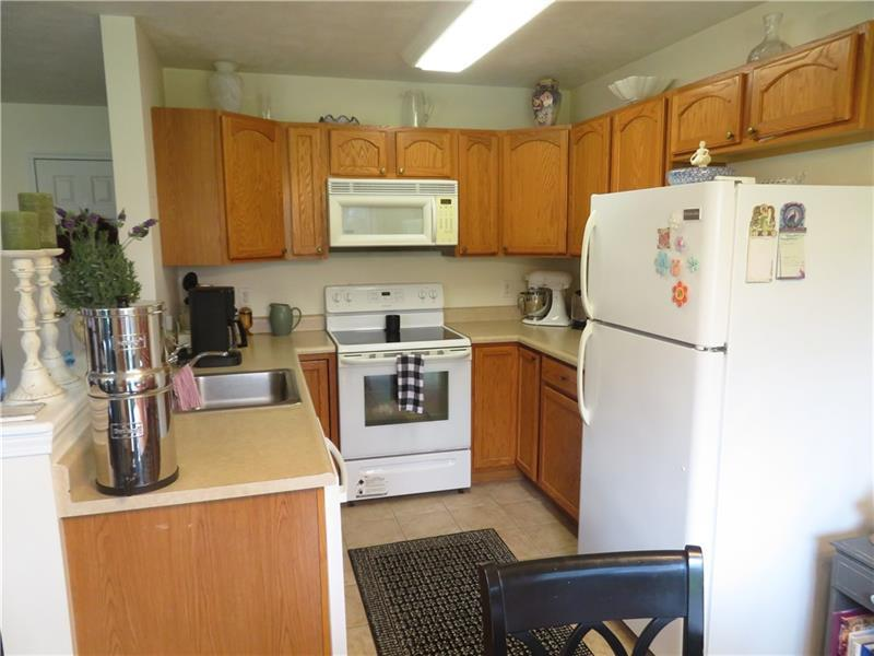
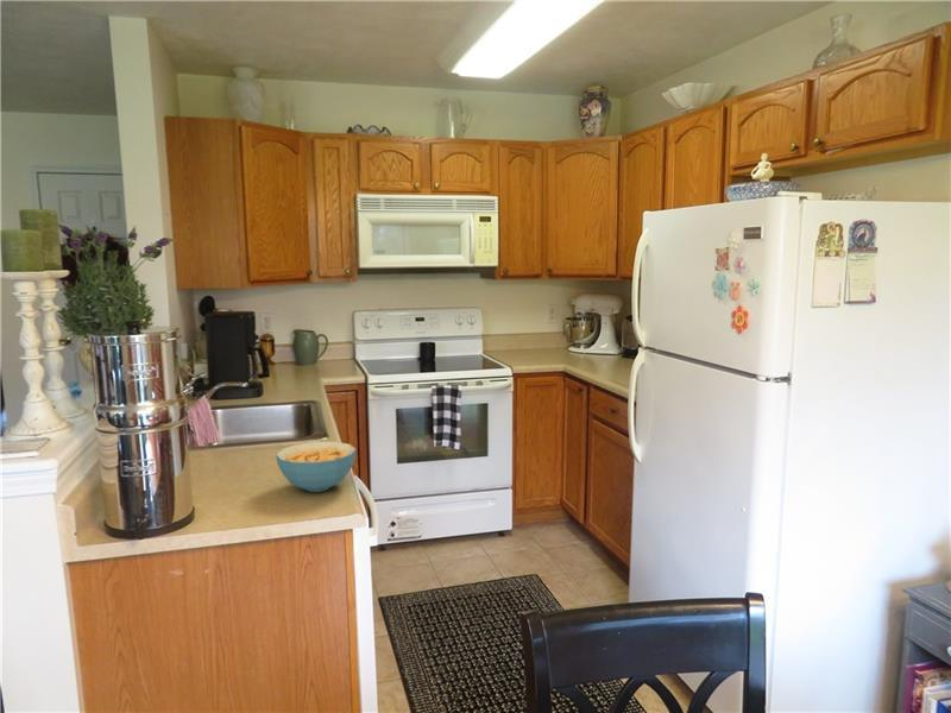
+ cereal bowl (316, 469)
